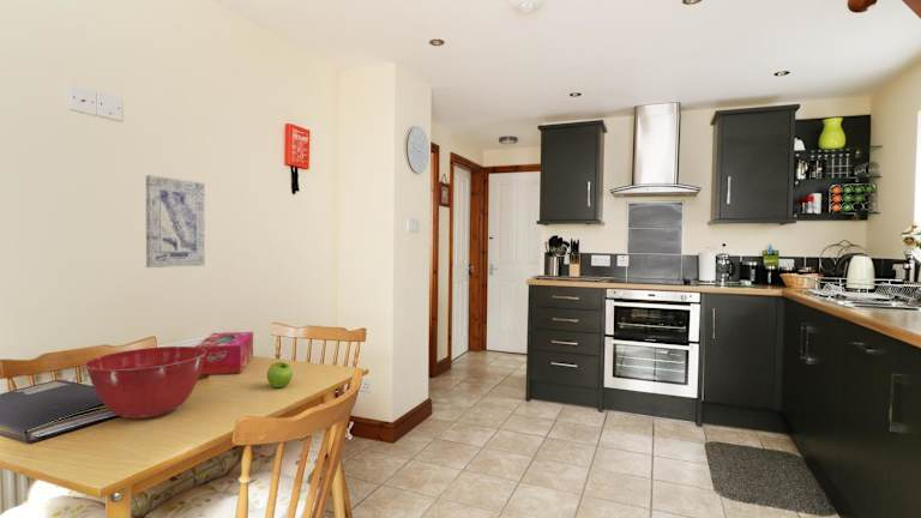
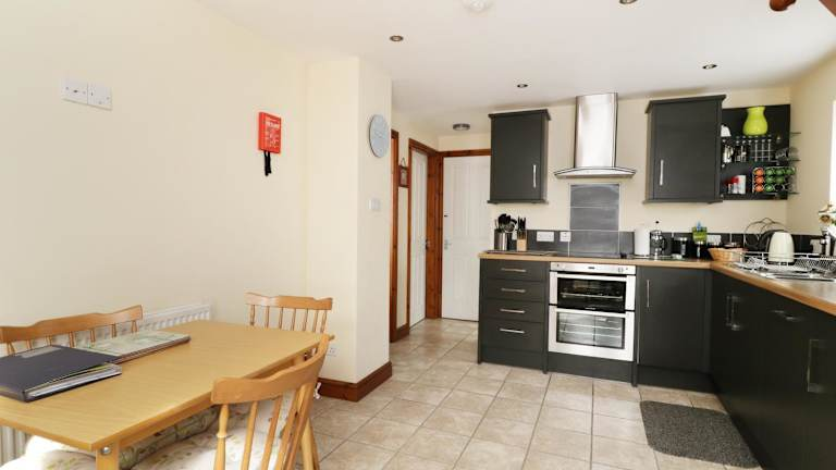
- tissue box (225, 351)
- fruit (279, 374)
- wall art (176, 223)
- mixing bowl (149, 383)
